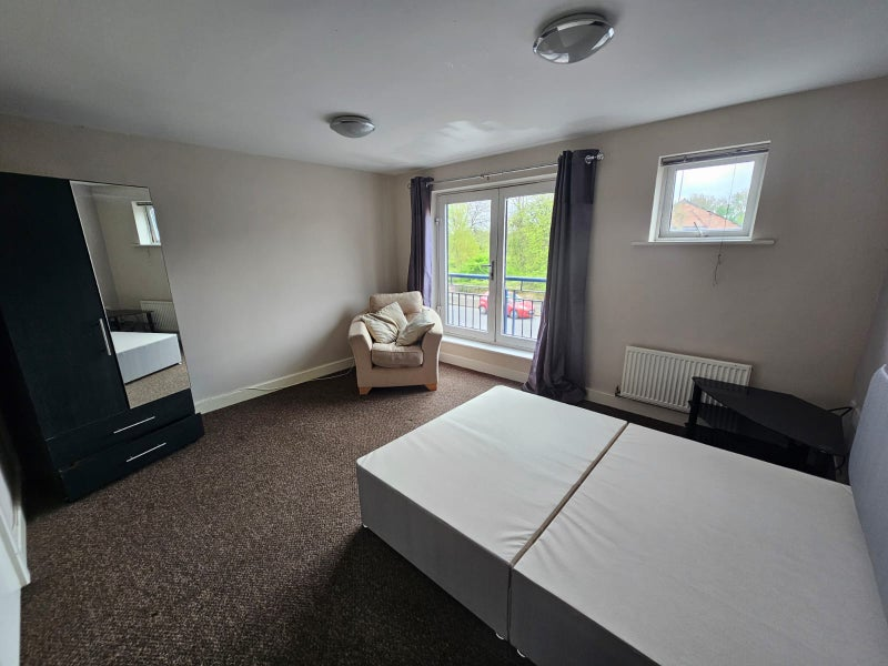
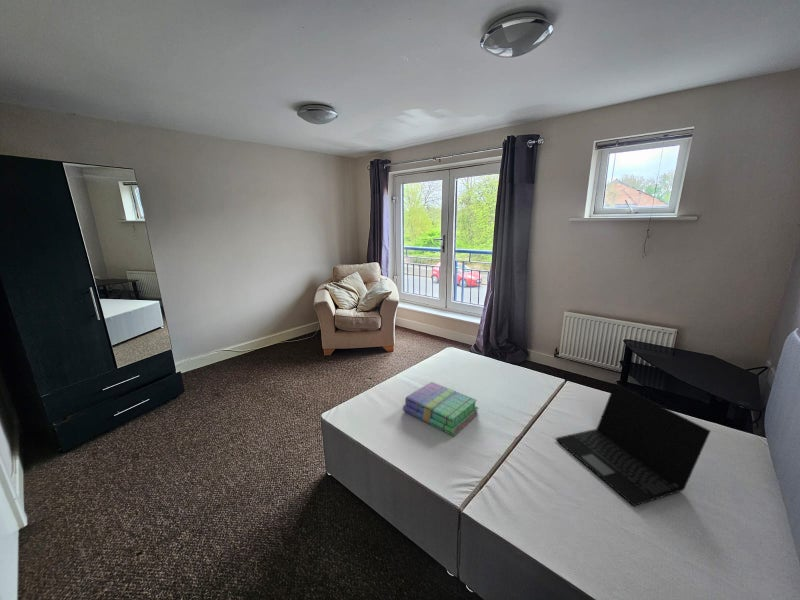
+ books (440, 405)
+ laptop (623, 435)
